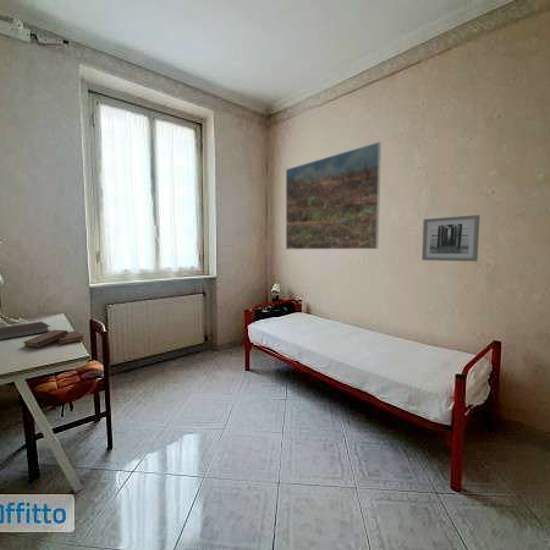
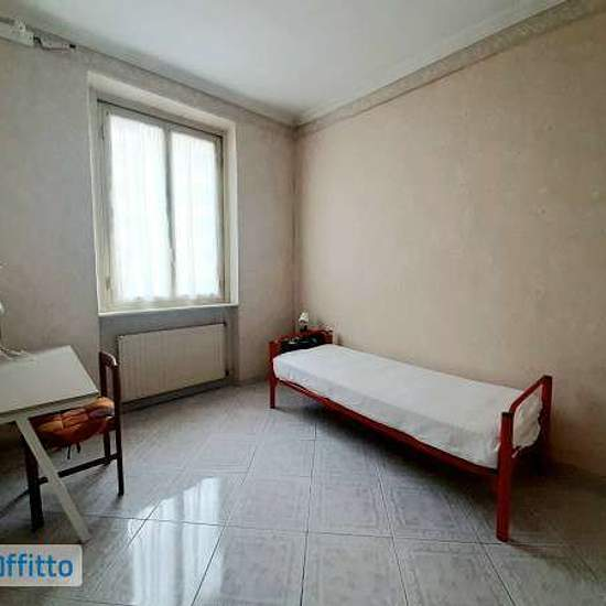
- book (53, 337)
- wall art (448, 239)
- notebook (20, 330)
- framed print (326, 204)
